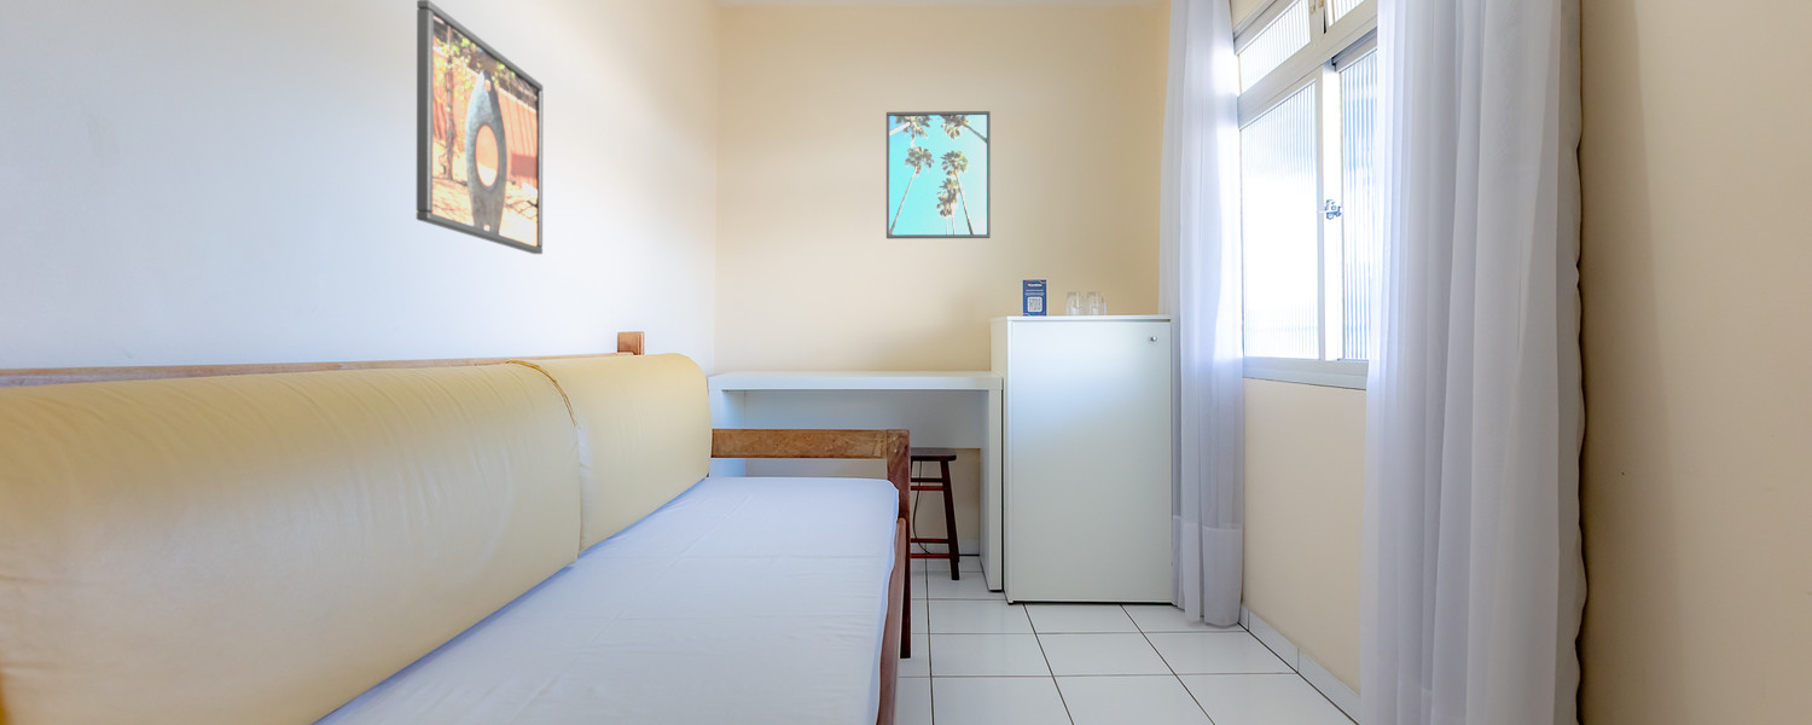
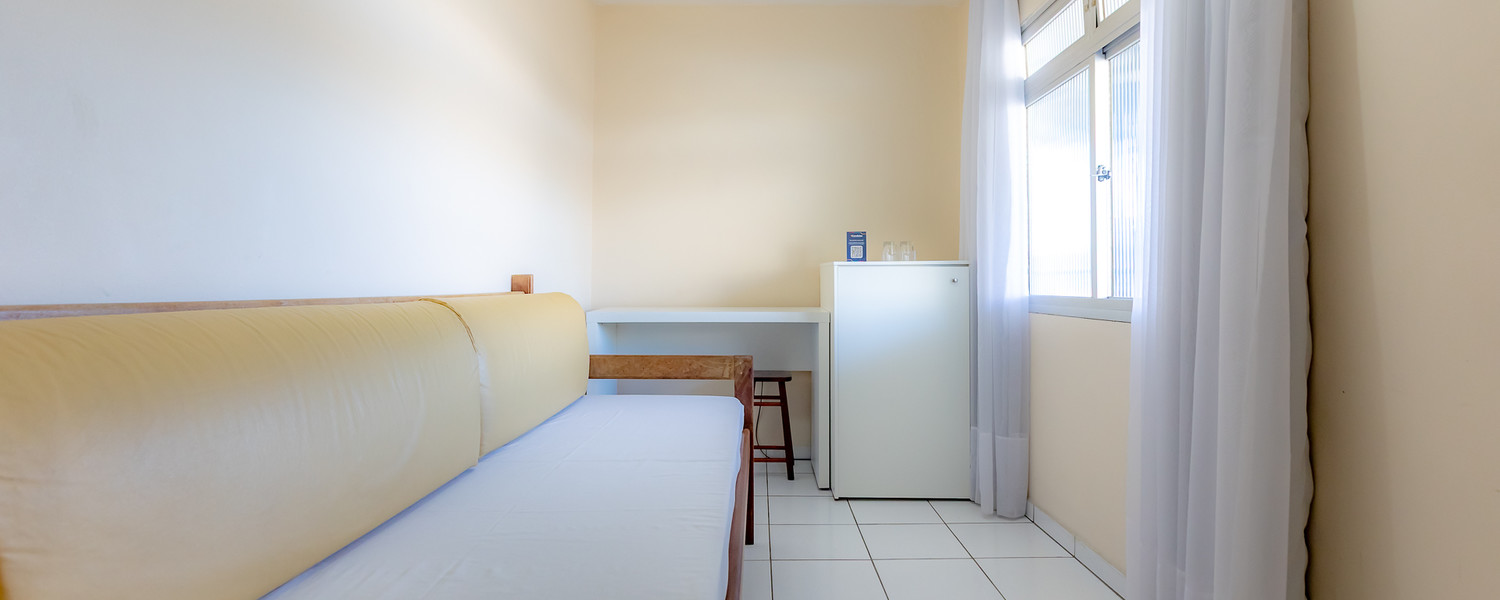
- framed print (488, 143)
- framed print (937, 174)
